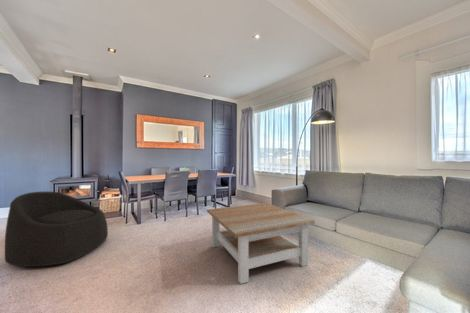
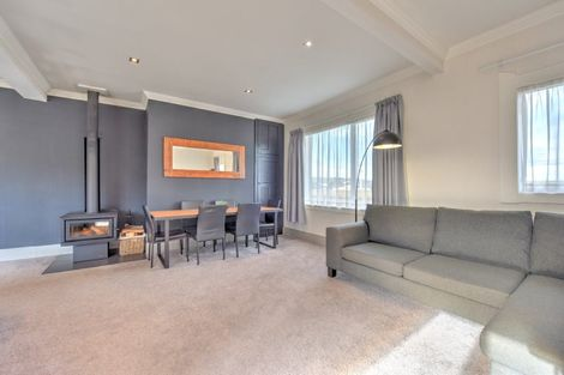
- coffee table (255, 234)
- armchair (61, 221)
